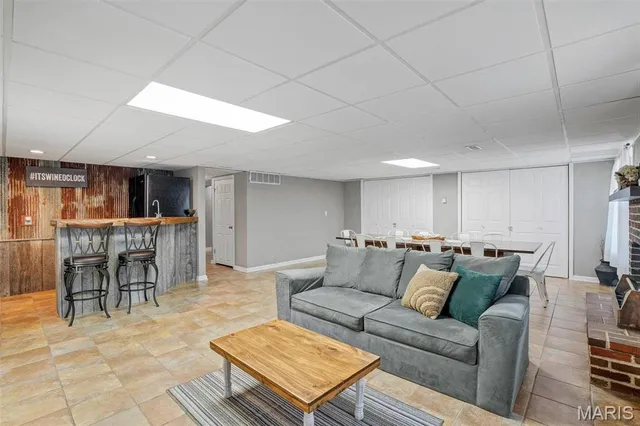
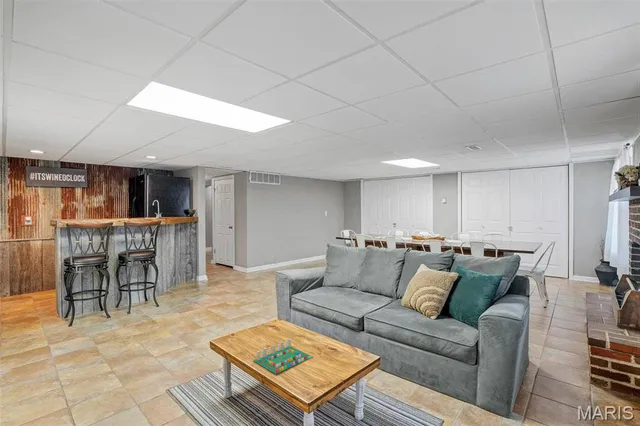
+ board game (283, 354)
